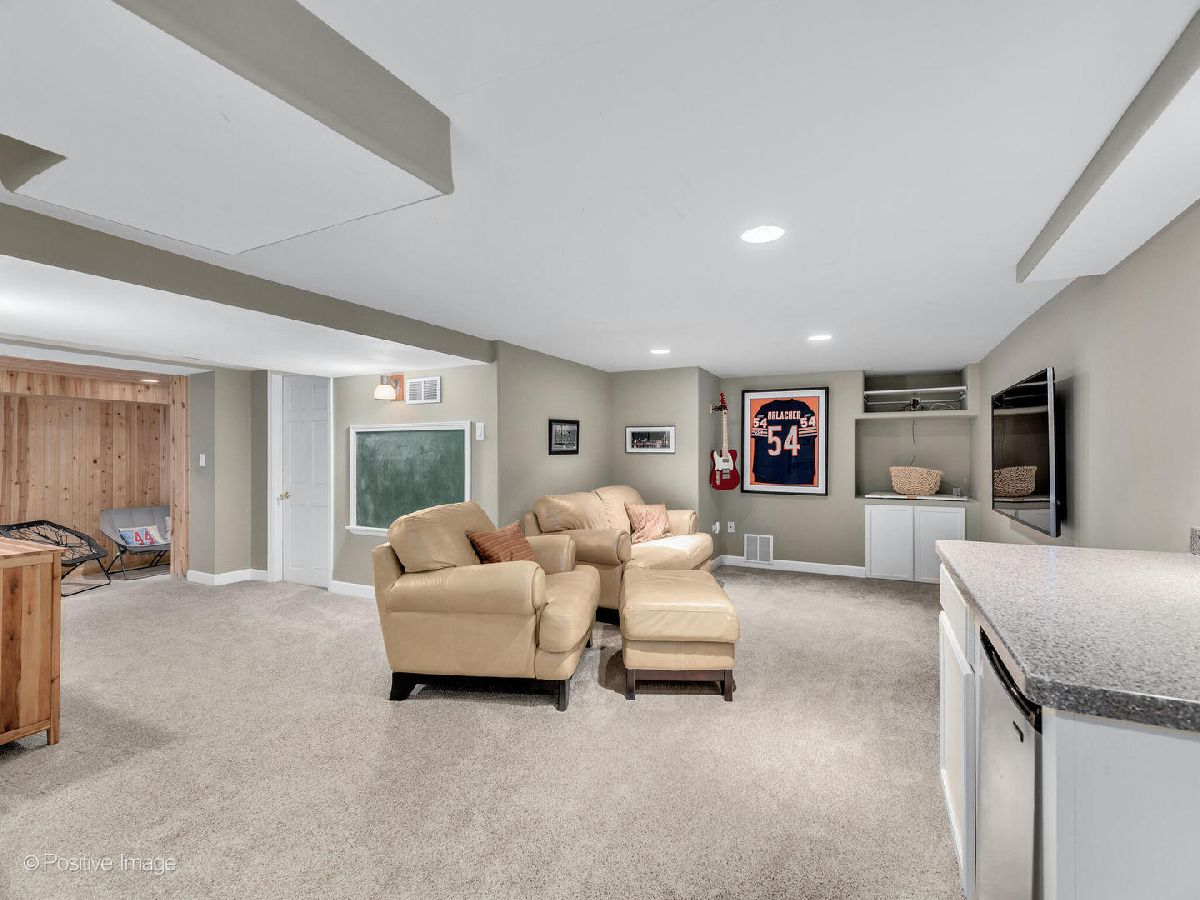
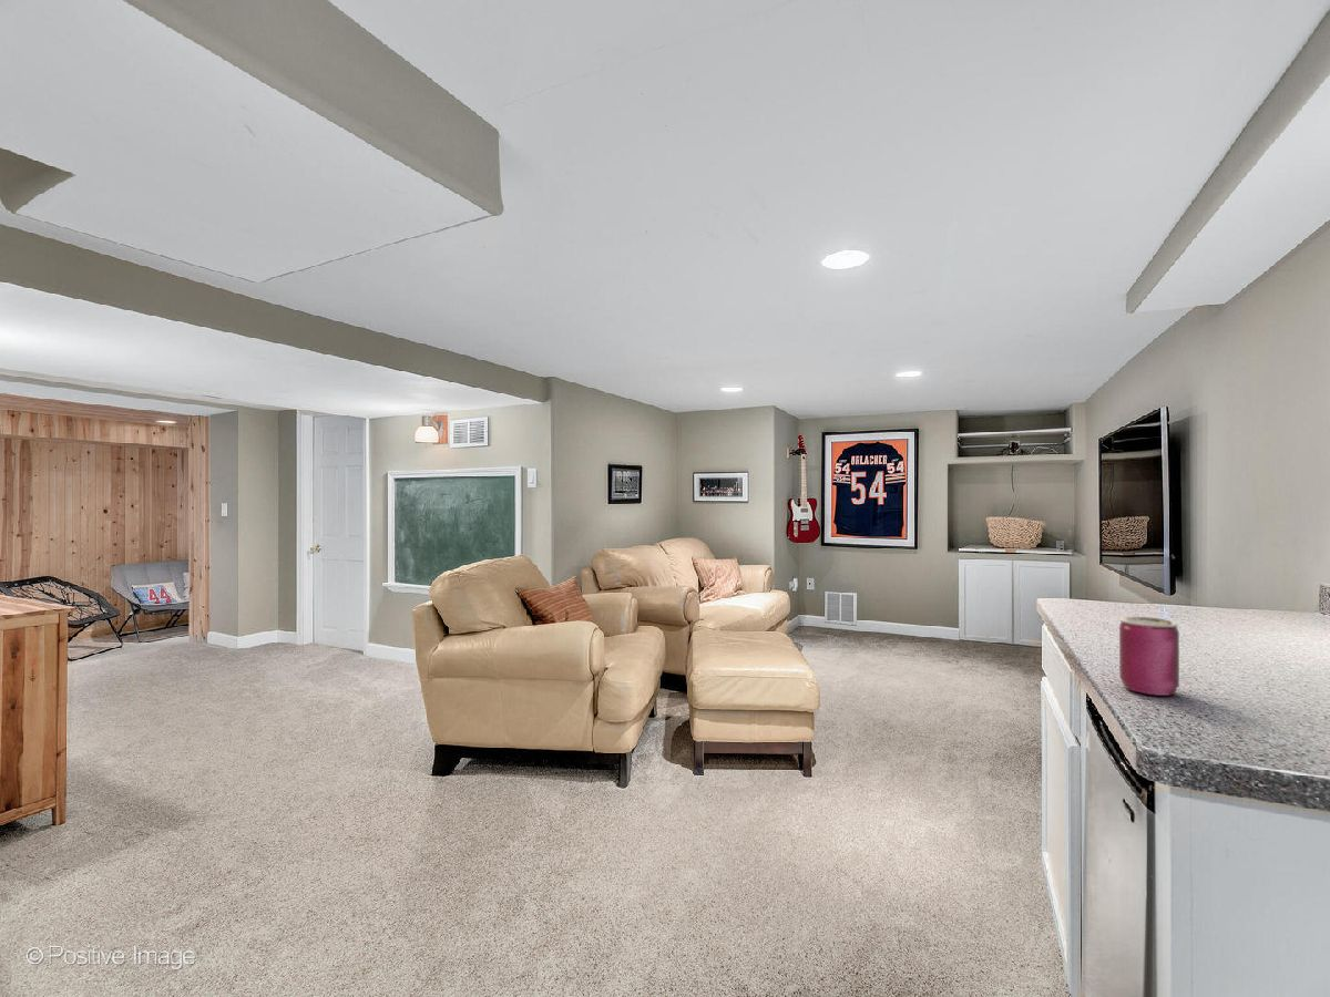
+ can (1148, 655)
